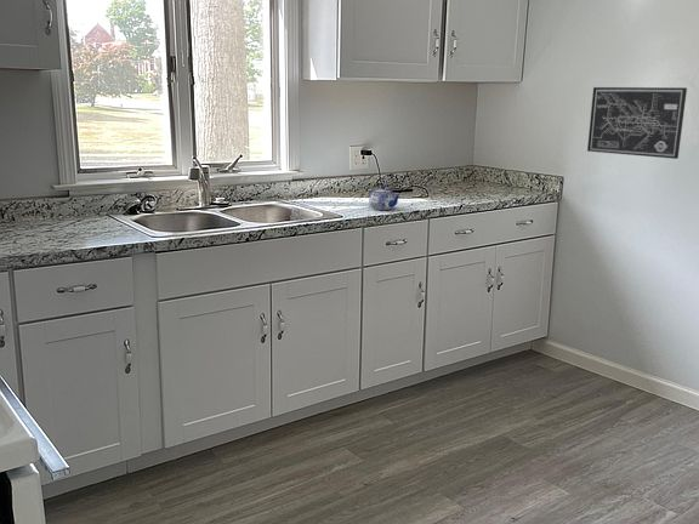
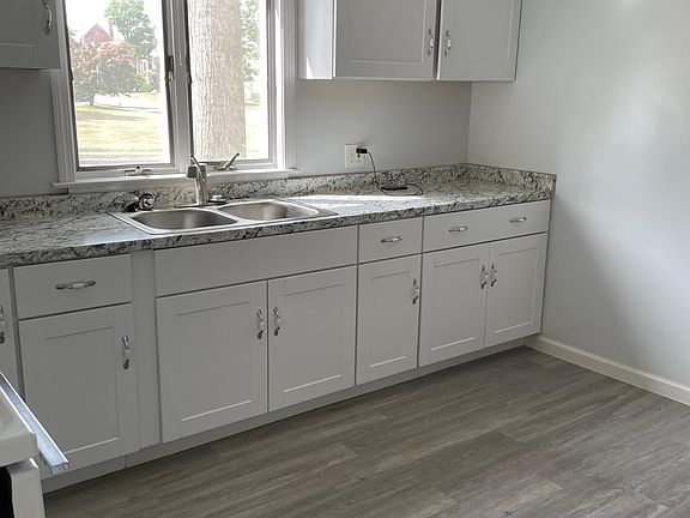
- wall art (633, 121)
- teapot (383, 198)
